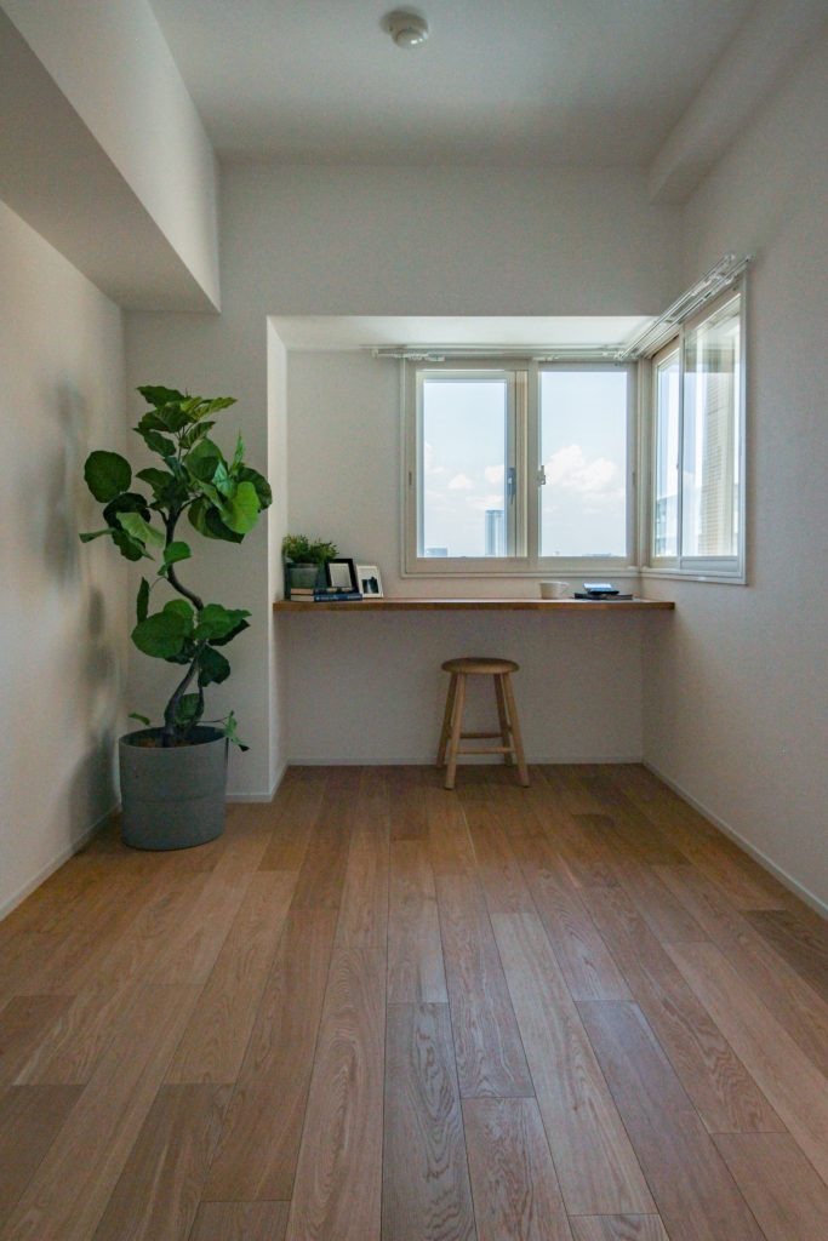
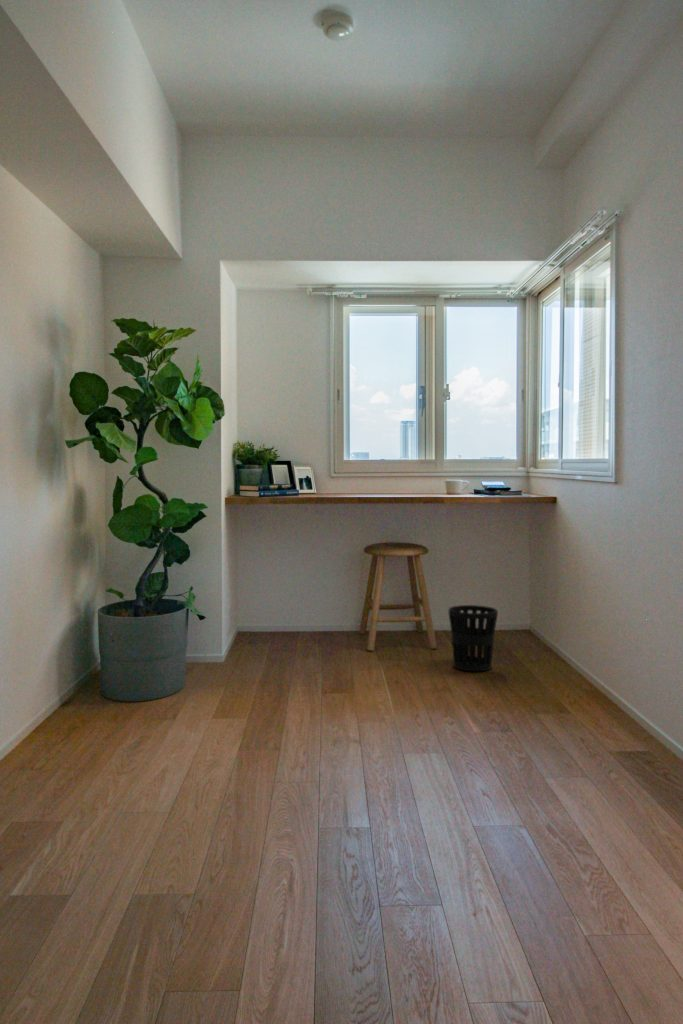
+ wastebasket (472, 637)
